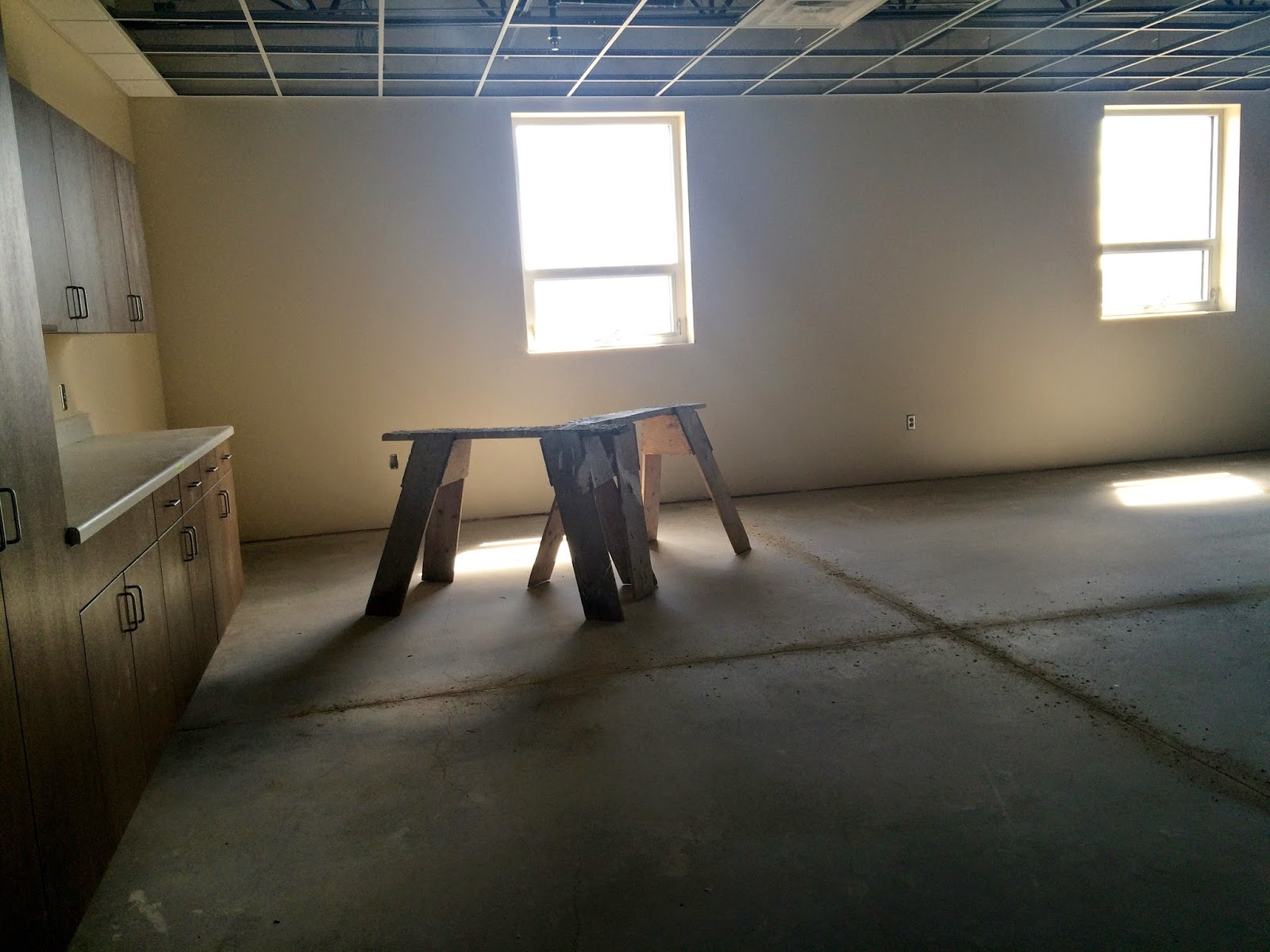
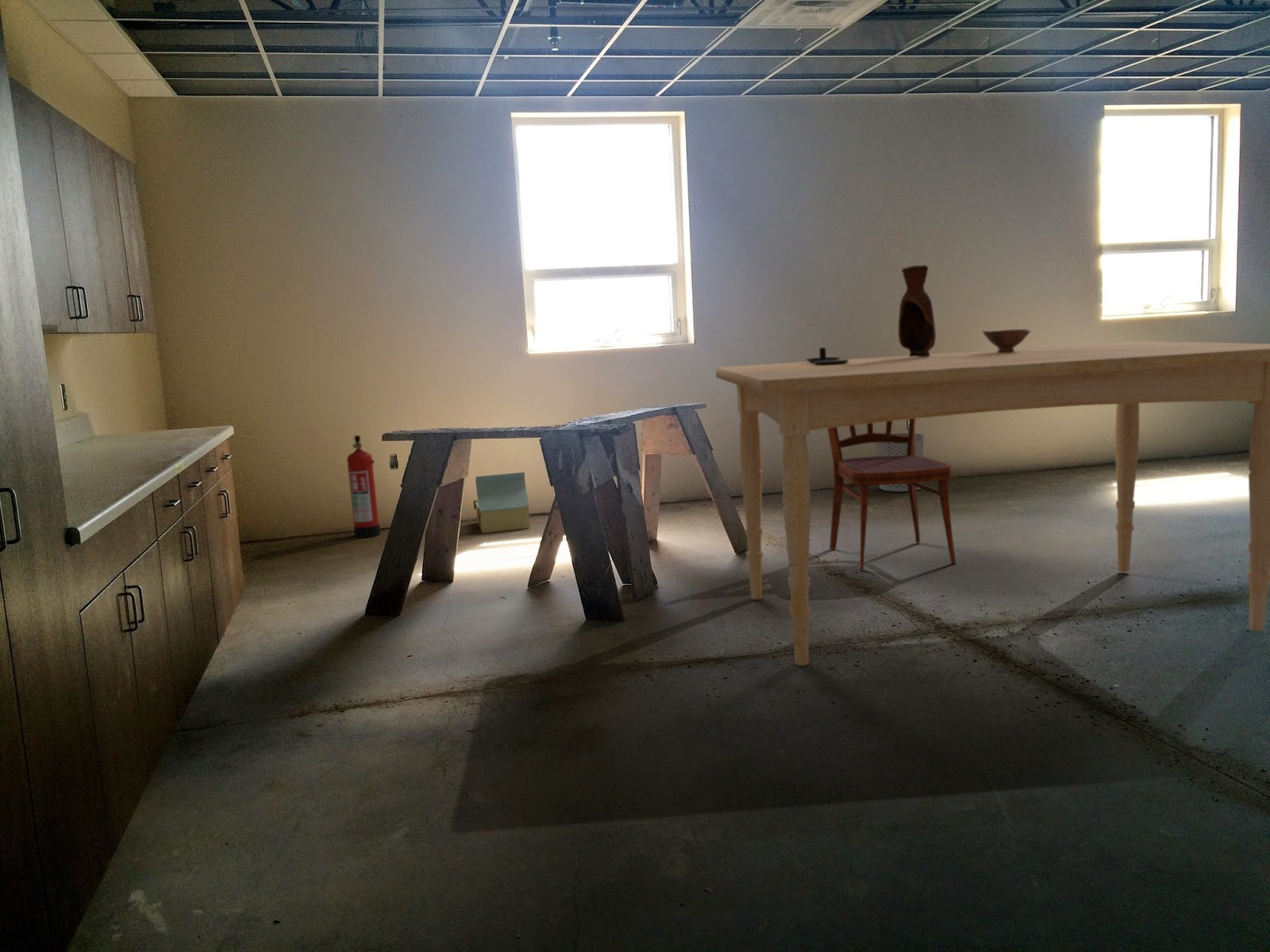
+ dining table (975, 413)
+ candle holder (826, 355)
+ fire extinguisher (363, 485)
+ cardboard box (500, 498)
+ waste bin (900, 455)
+ vase (916, 311)
+ dining chair (887, 461)
+ bowl (1006, 340)
